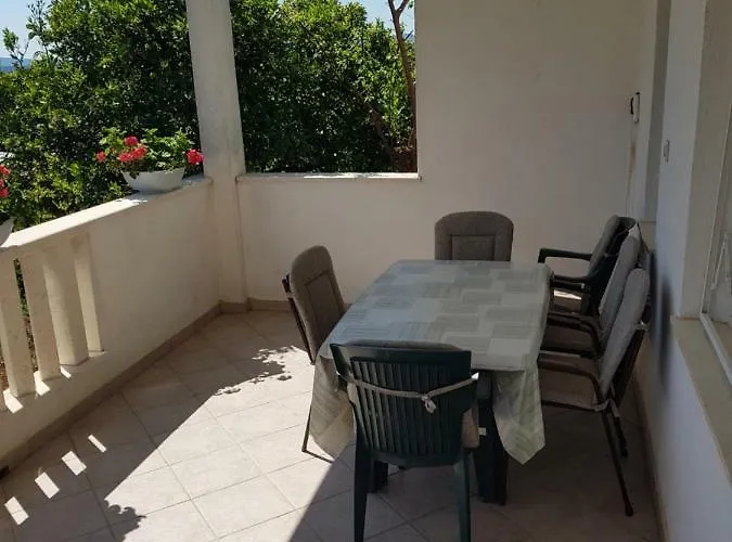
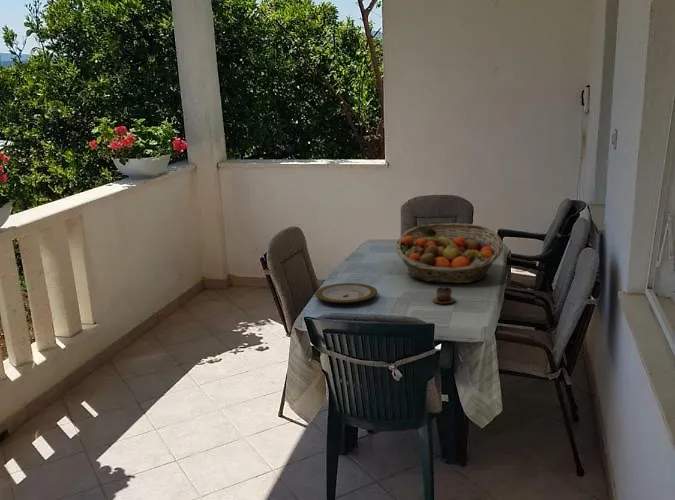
+ fruit basket (448, 252)
+ cup (444, 295)
+ plate (346, 294)
